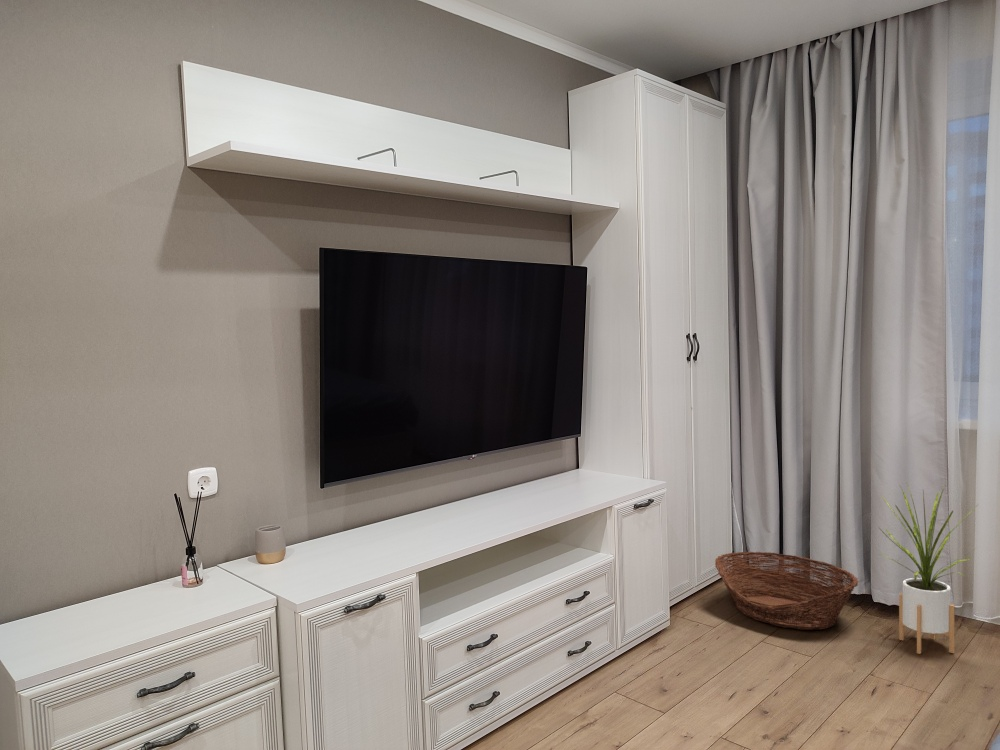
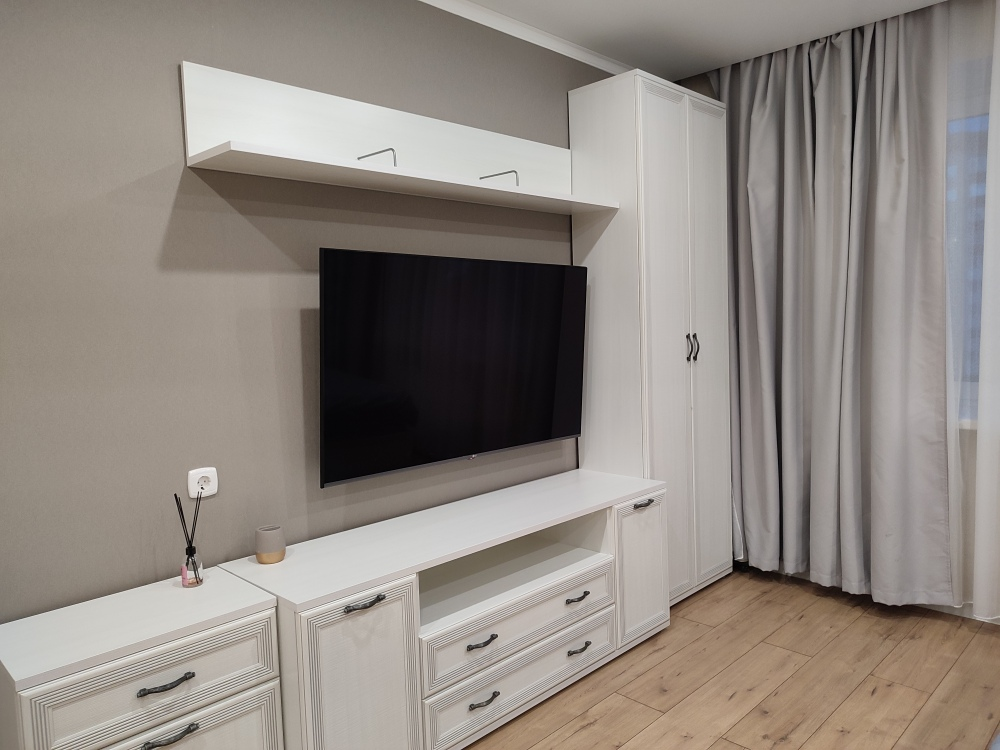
- basket (783, 591)
- house plant (928, 565)
